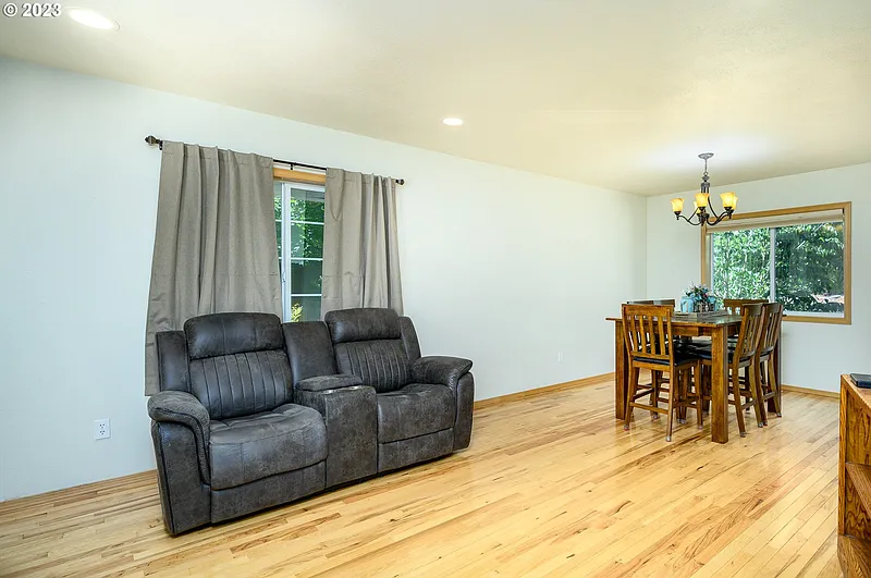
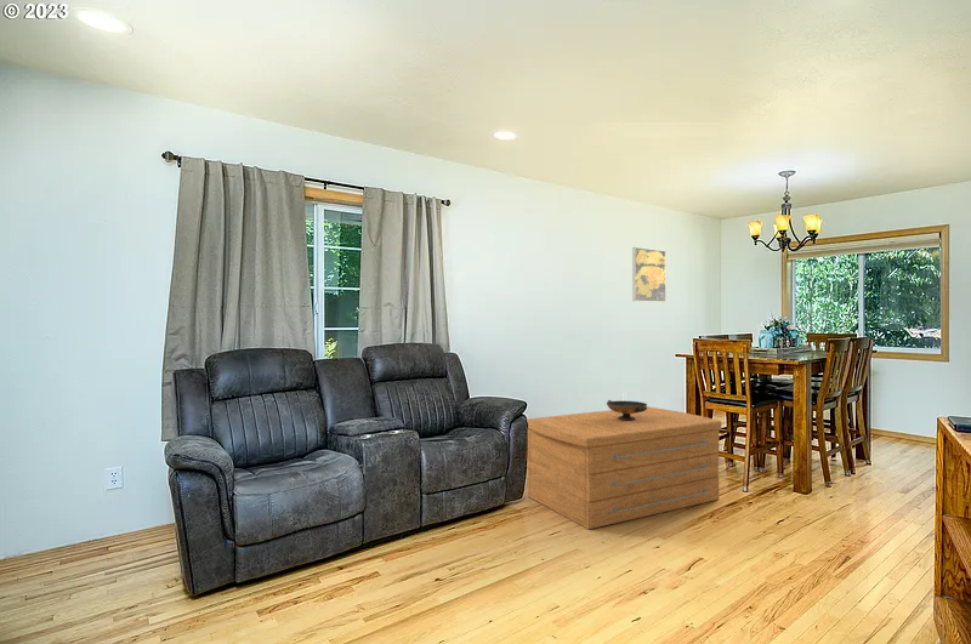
+ decorative bowl (626, 410)
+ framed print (649, 275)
+ coffee table (621, 458)
